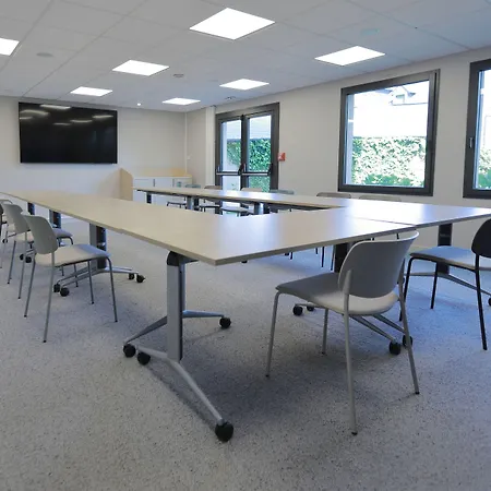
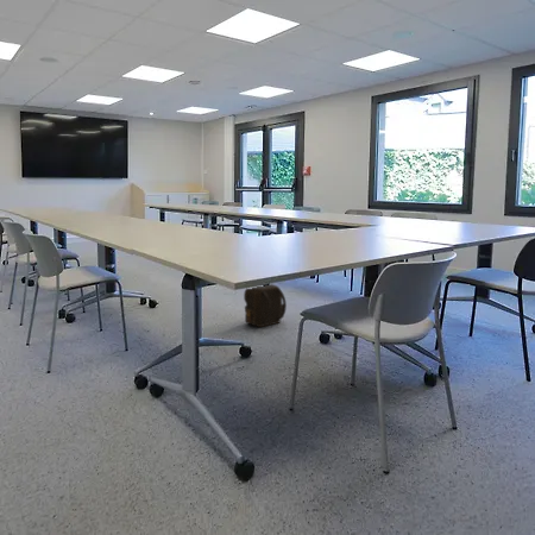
+ backpack (265, 304)
